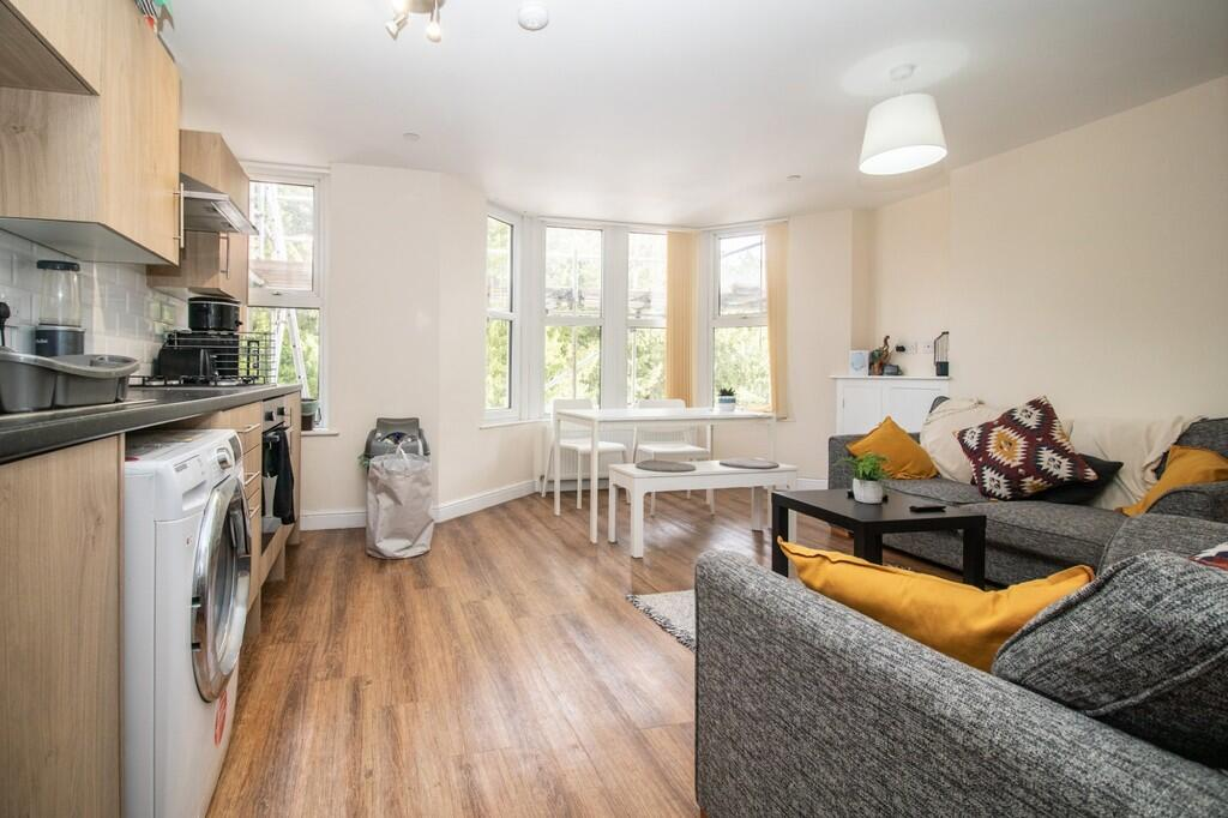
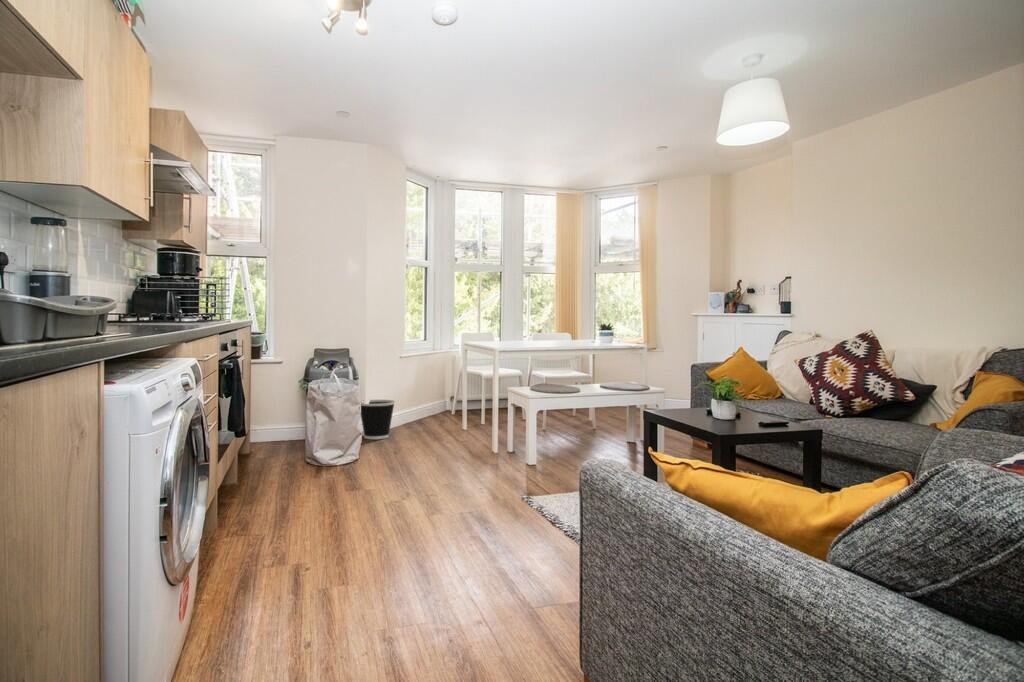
+ wastebasket (376, 419)
